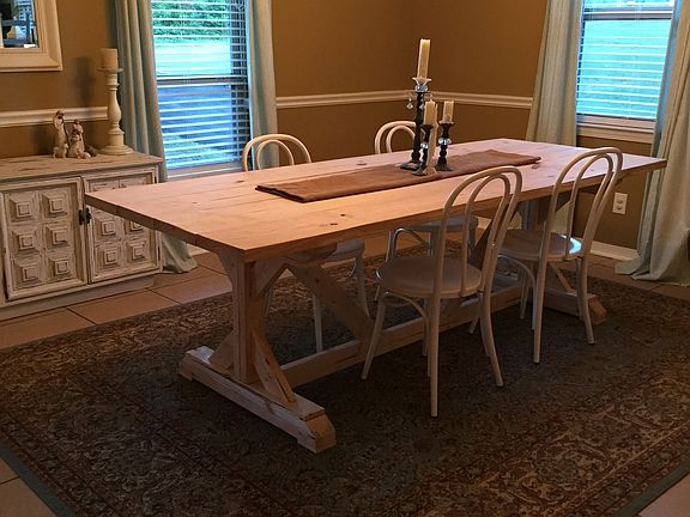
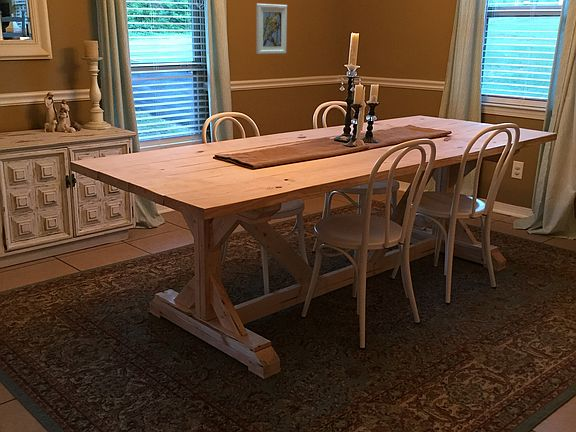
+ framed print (271, 29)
